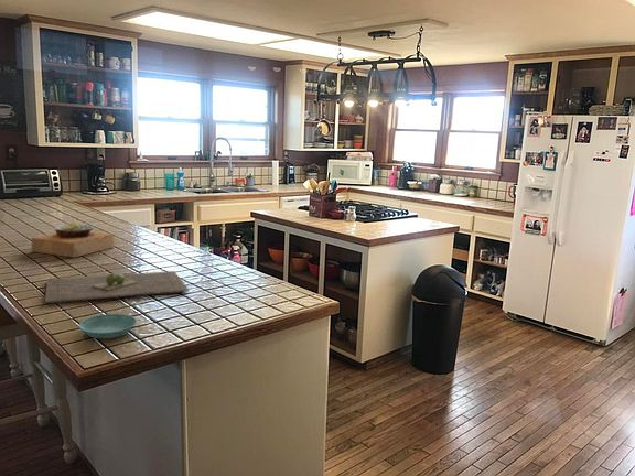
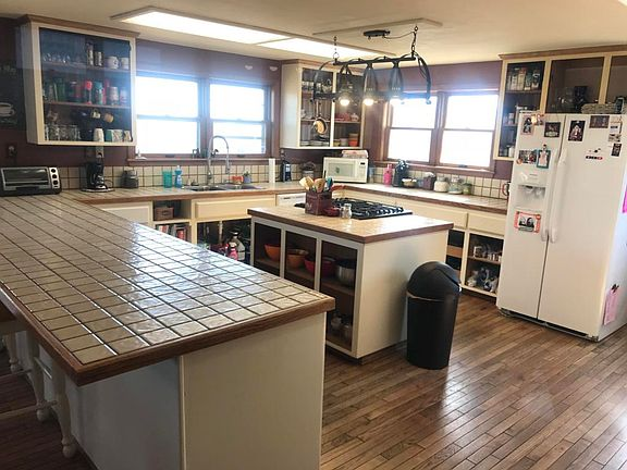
- cutting board (117, 279)
- bowl (74, 236)
- saucer (108, 326)
